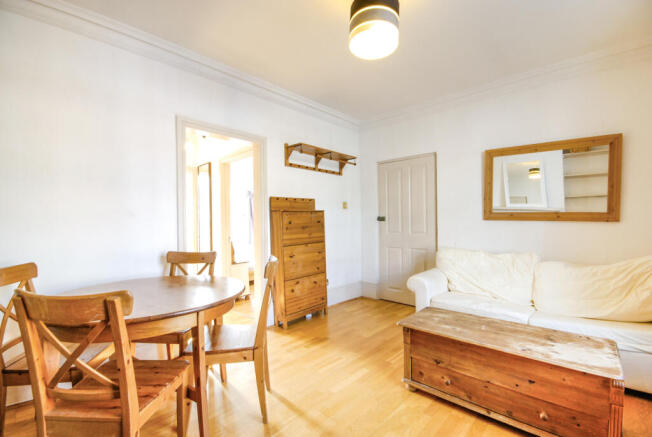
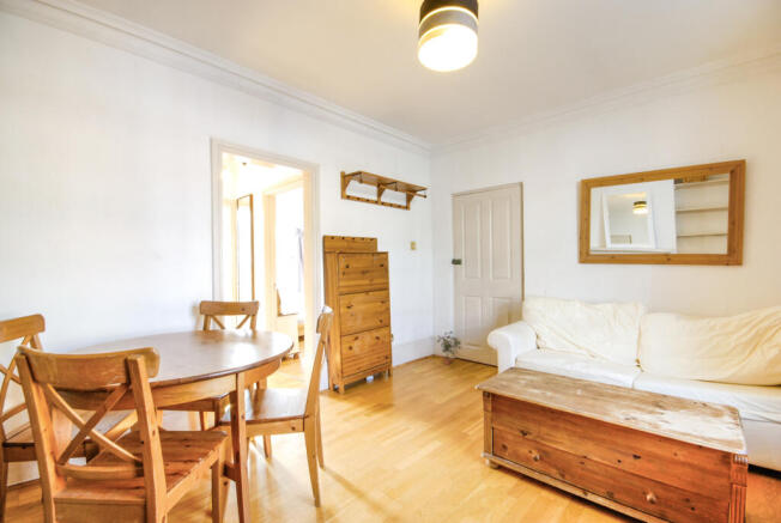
+ potted plant (447, 347)
